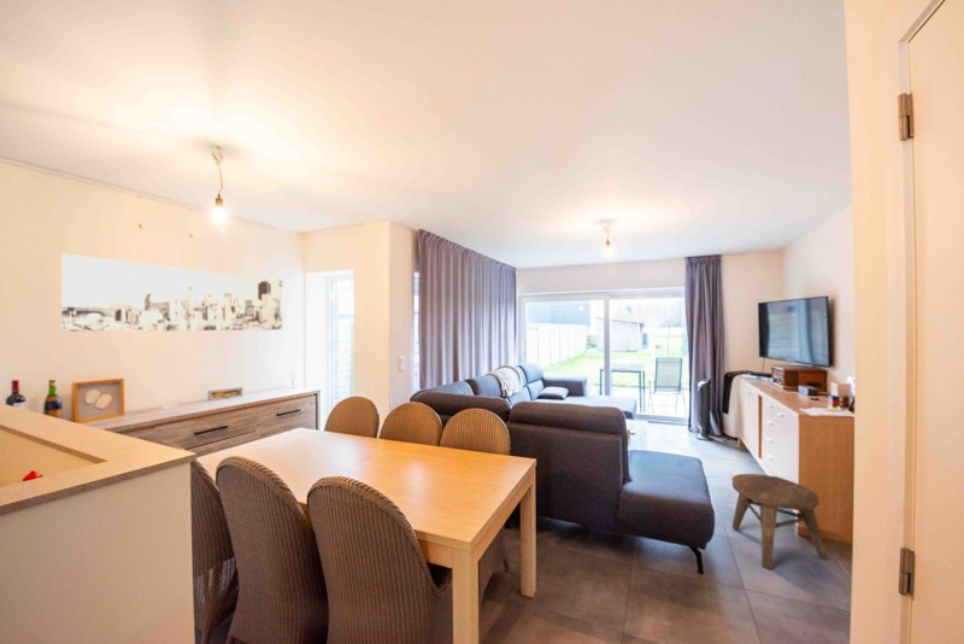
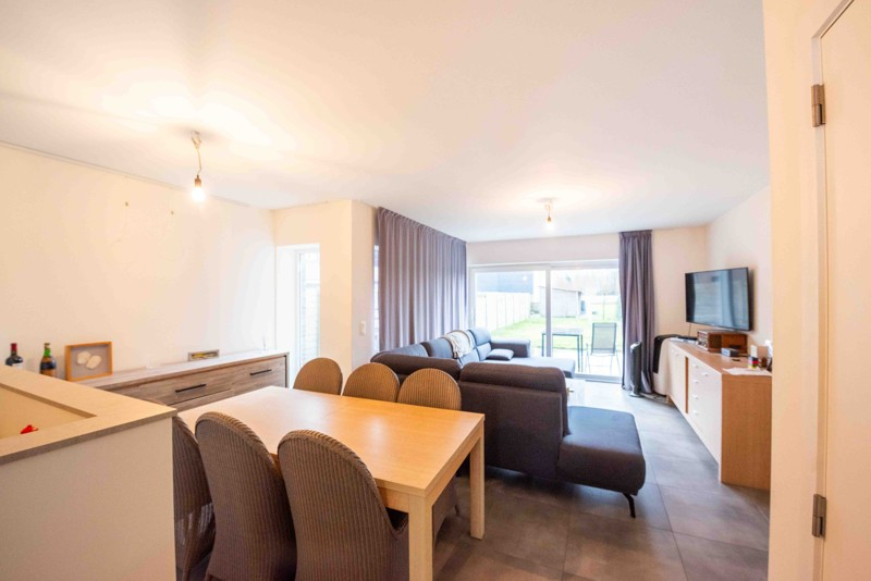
- stool (772, 519)
- wall art (196, 300)
